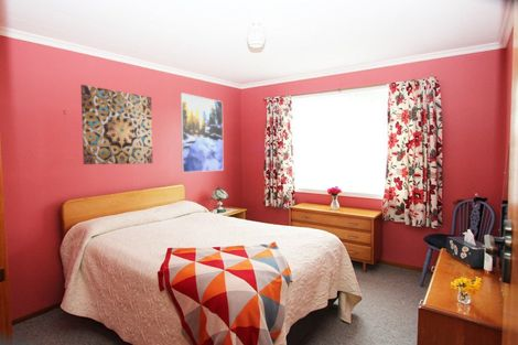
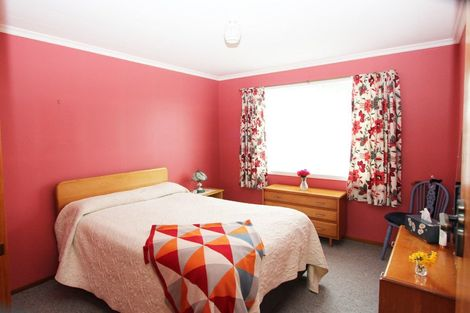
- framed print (203, 134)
- wall art (120, 128)
